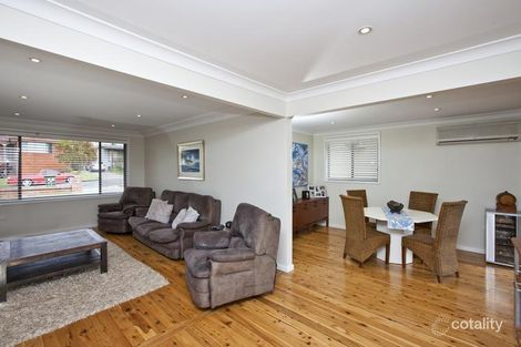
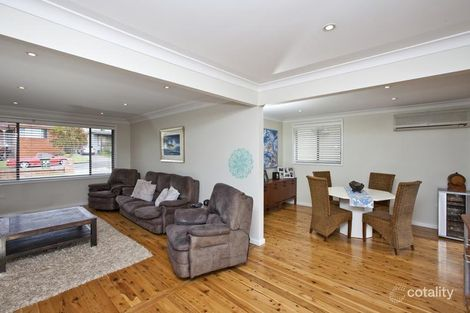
+ wall decoration (240, 163)
